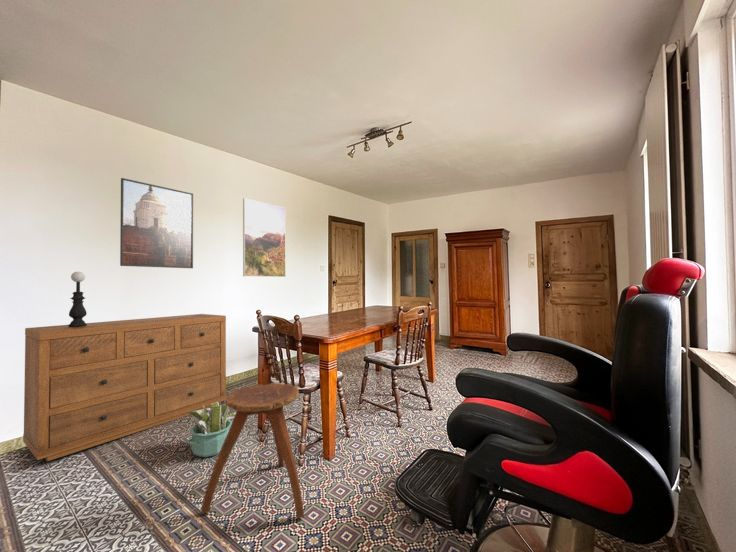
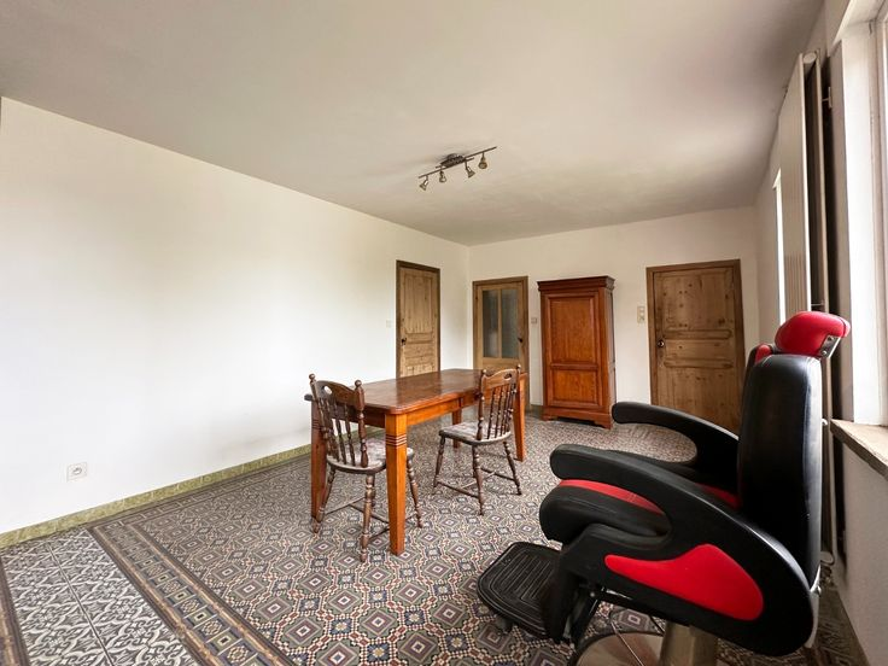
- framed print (159, 226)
- stool (238, 436)
- dresser (140, 371)
- decorative plant (214, 426)
- table lamp (78, 298)
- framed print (265, 239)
